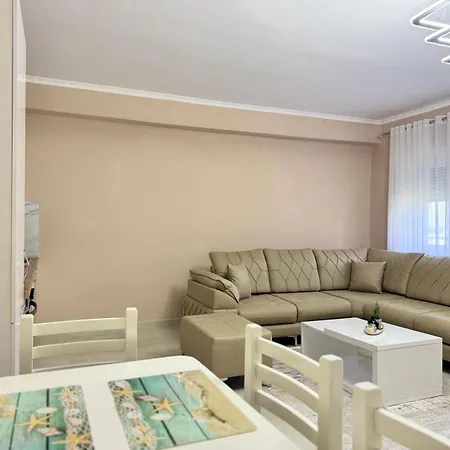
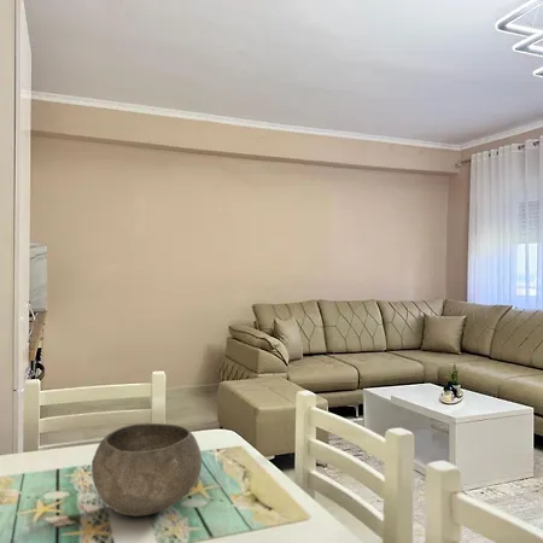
+ bowl (147, 471)
